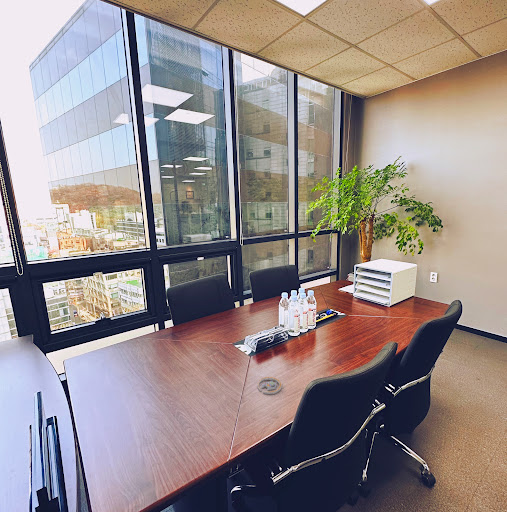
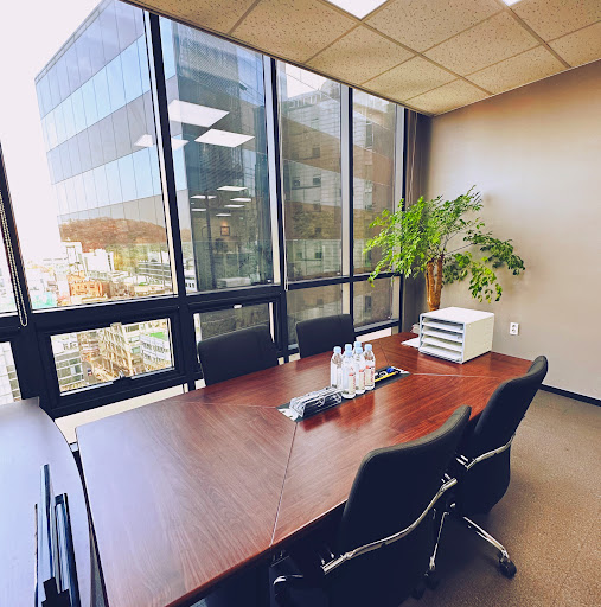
- coaster (269, 385)
